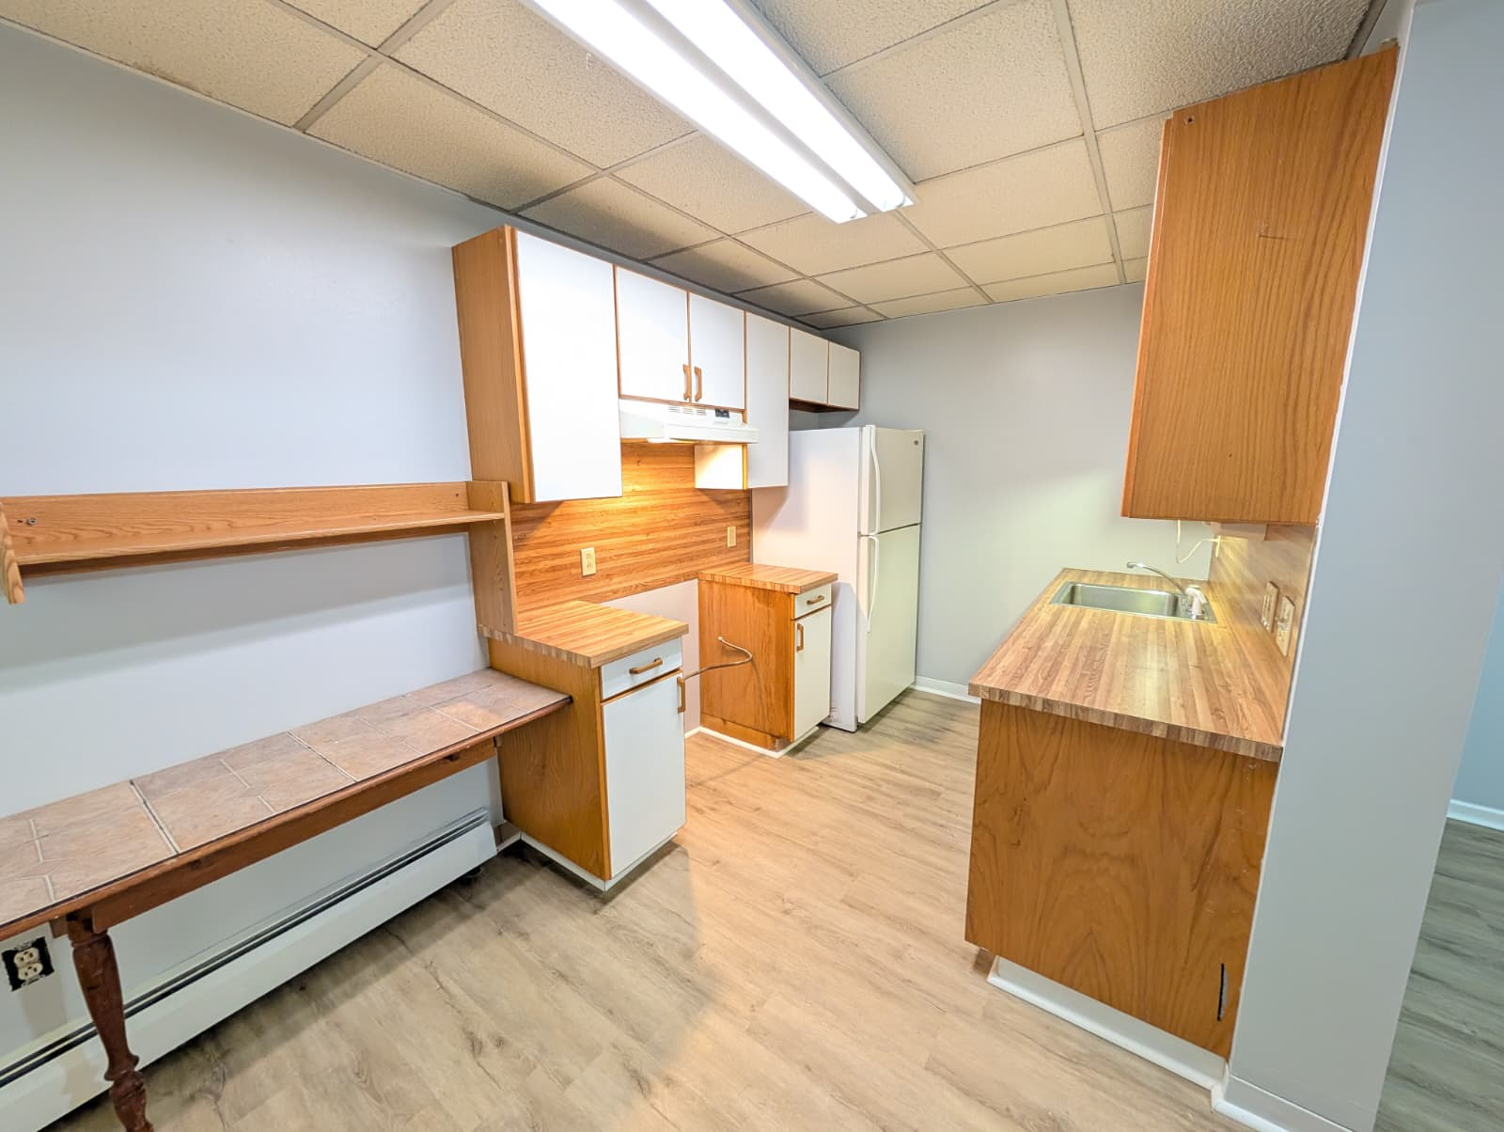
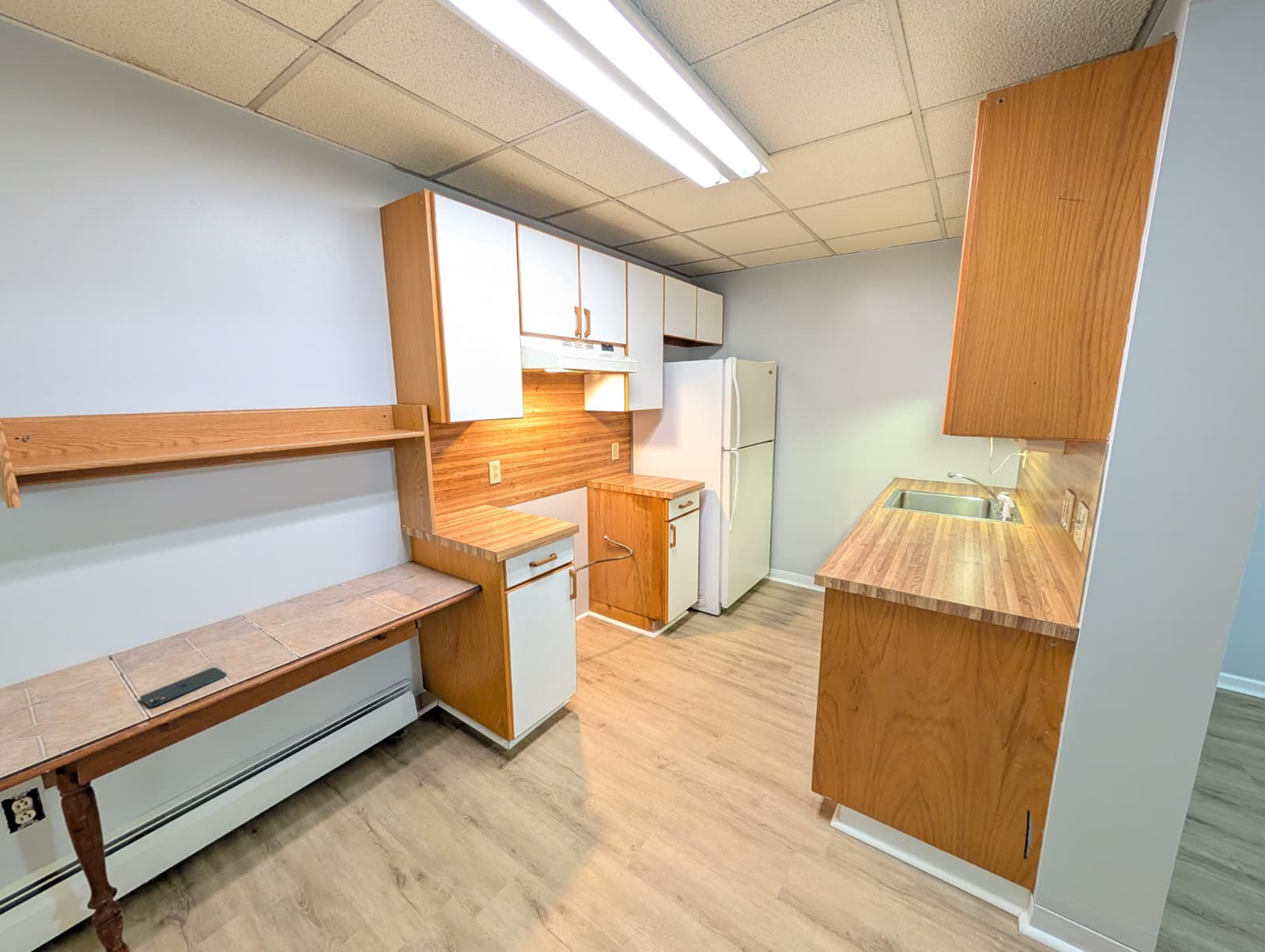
+ smartphone (184, 685)
